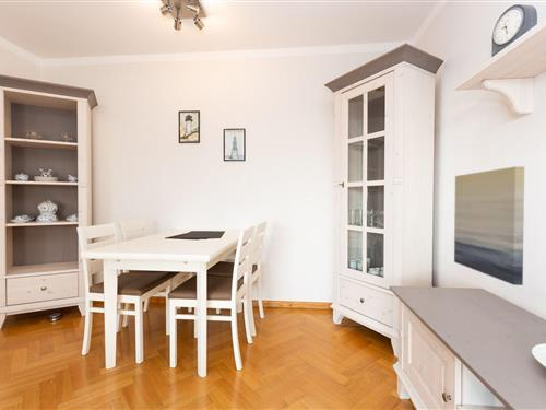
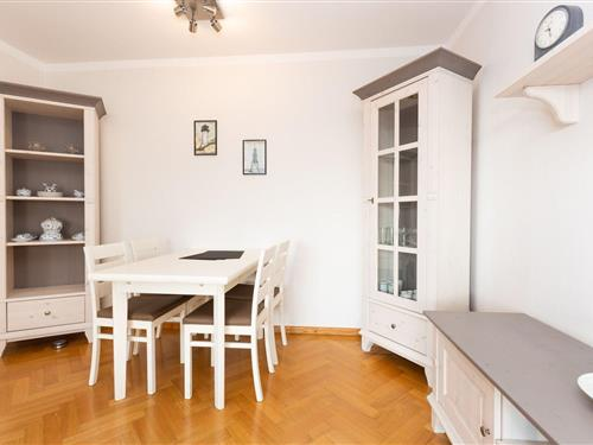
- wall art (483, 222)
